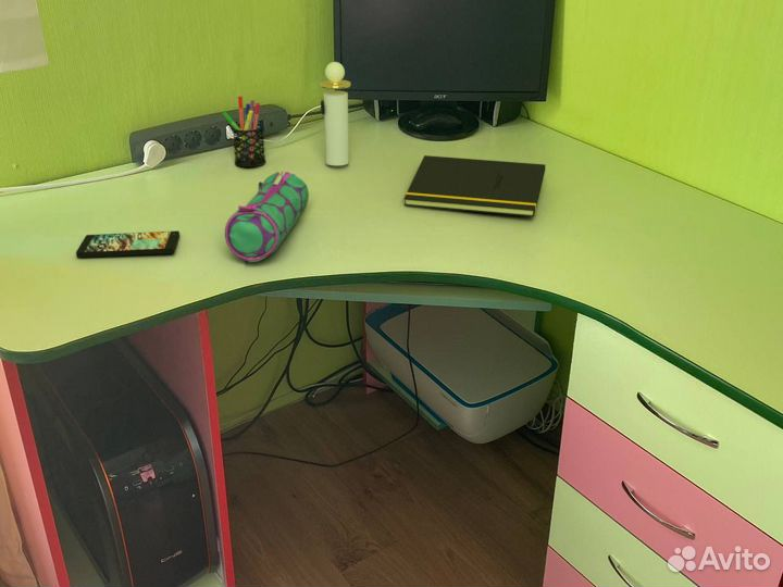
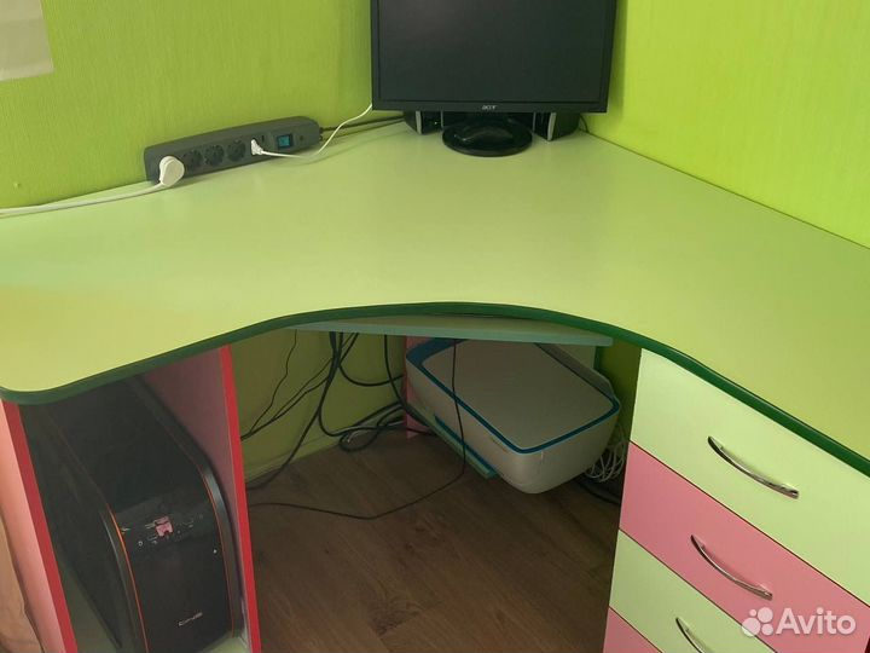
- perfume bottle (336, 115)
- pencil case (268, 213)
- smartphone (128, 243)
- pen holder (244, 132)
- notepad (476, 184)
